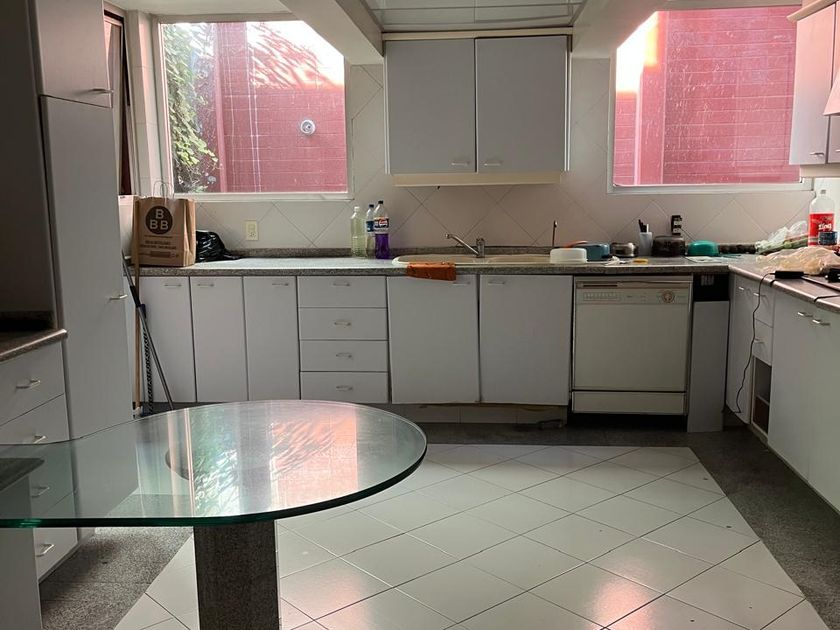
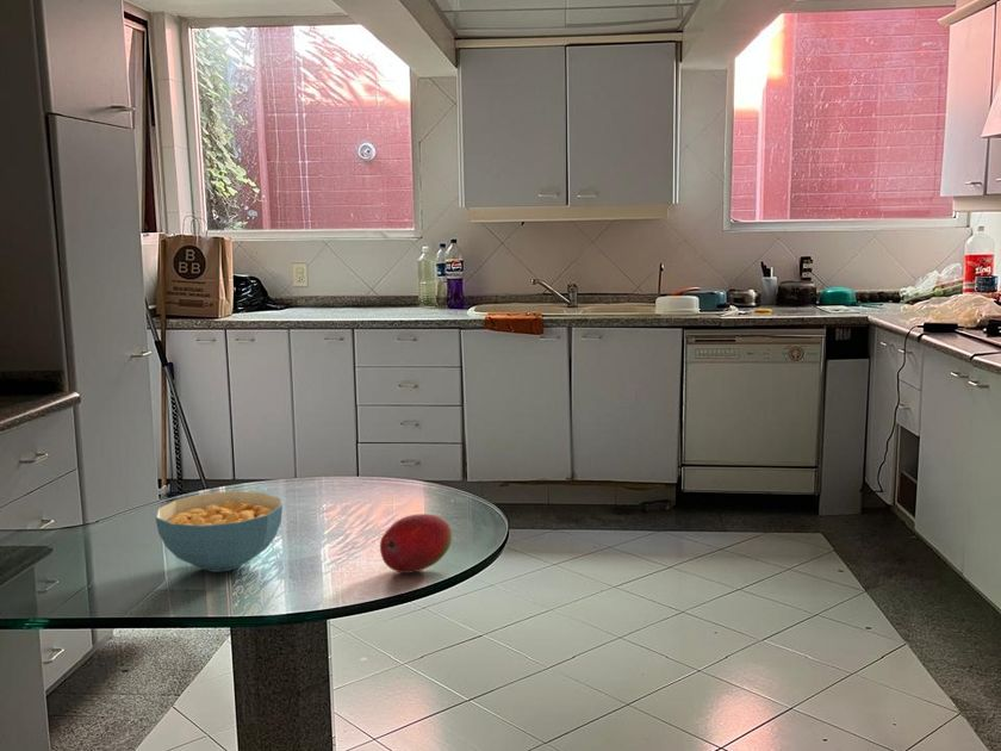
+ fruit (416, 541)
+ cereal bowl (220, 536)
